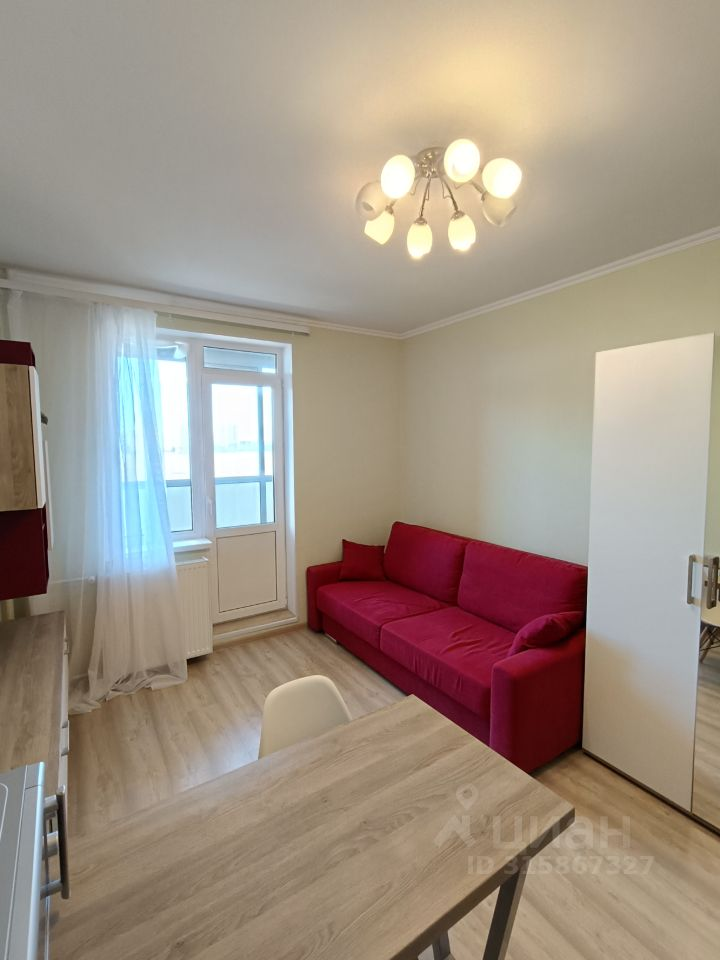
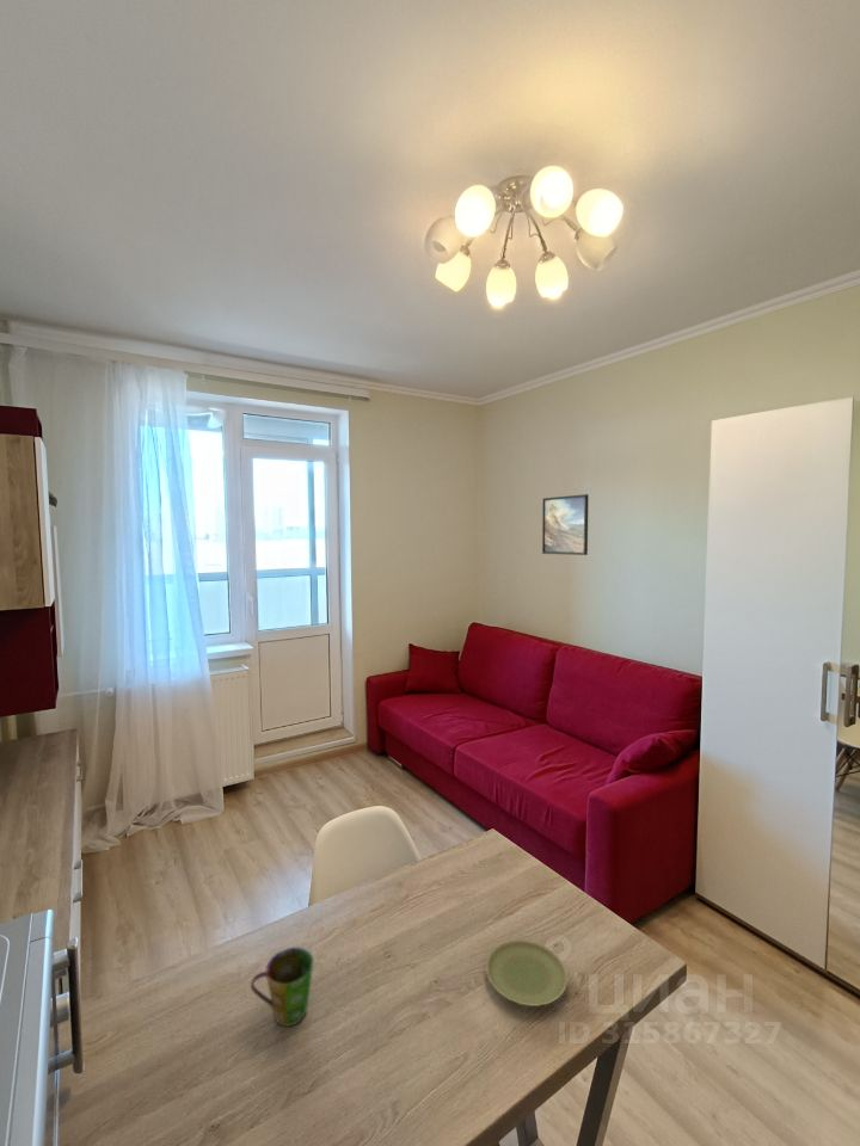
+ cup (283, 990)
+ plate (526, 974)
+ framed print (564, 525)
